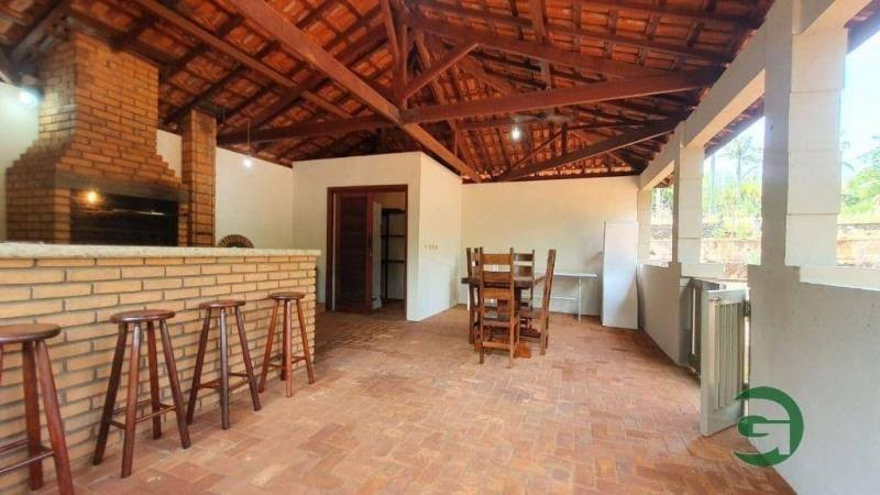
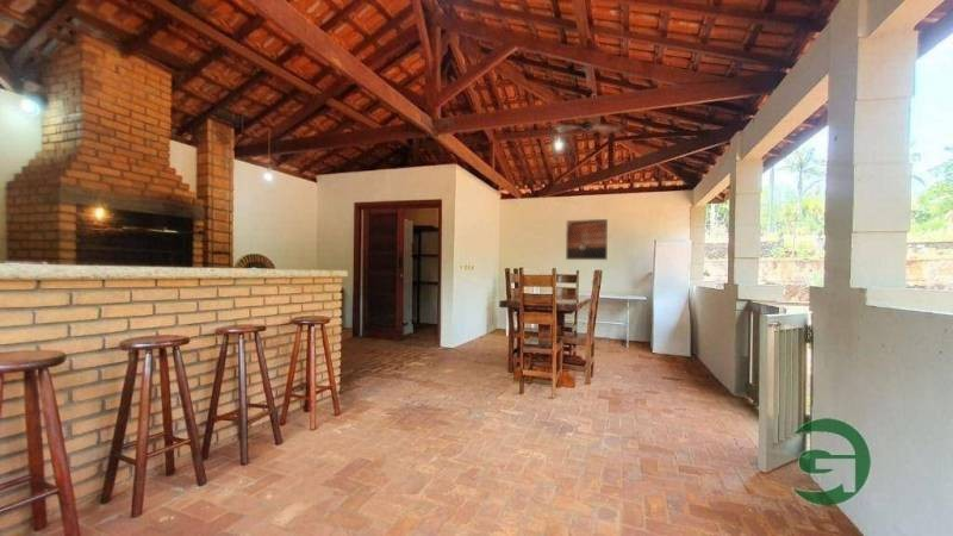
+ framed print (586, 239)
